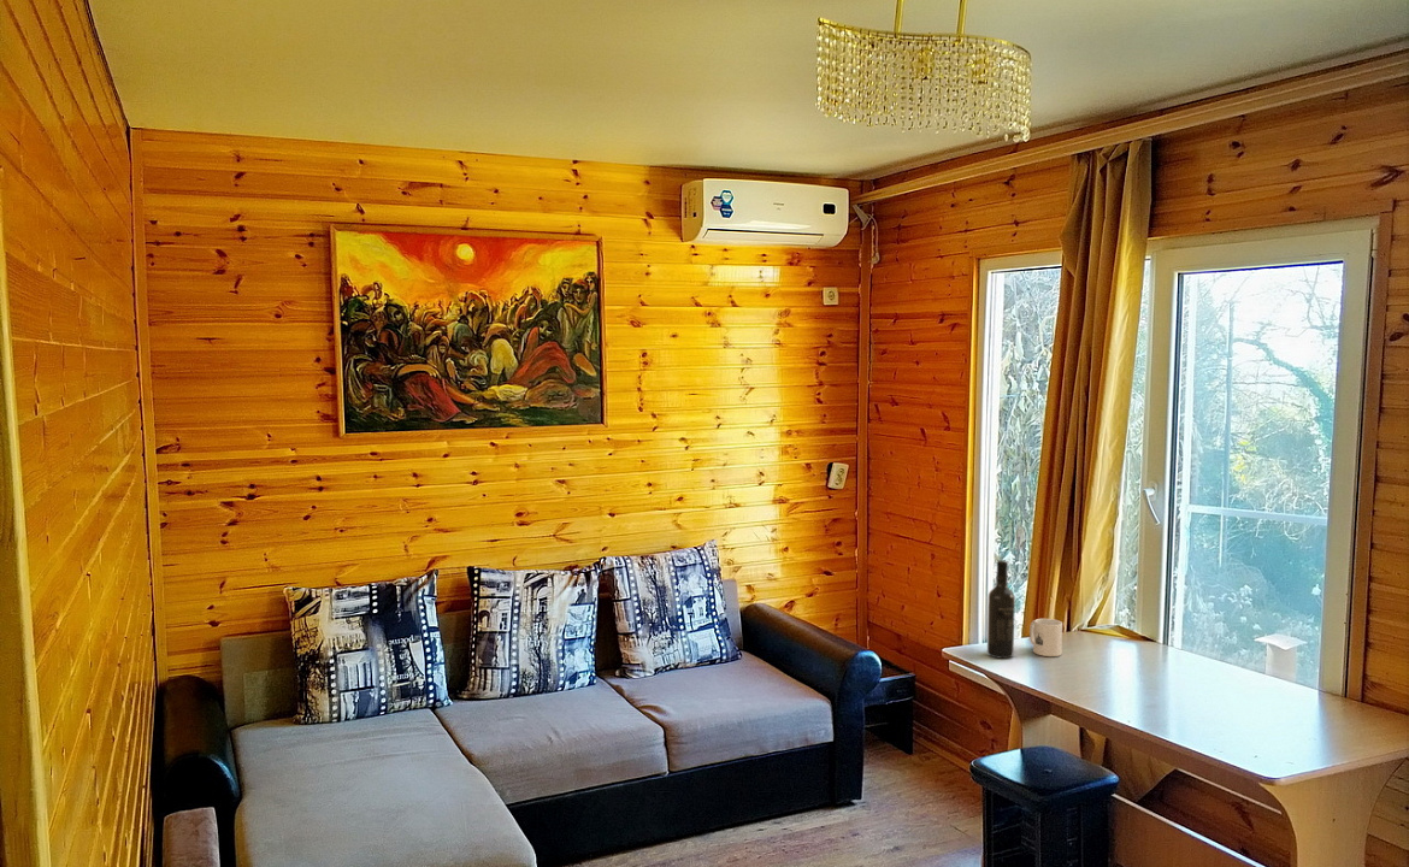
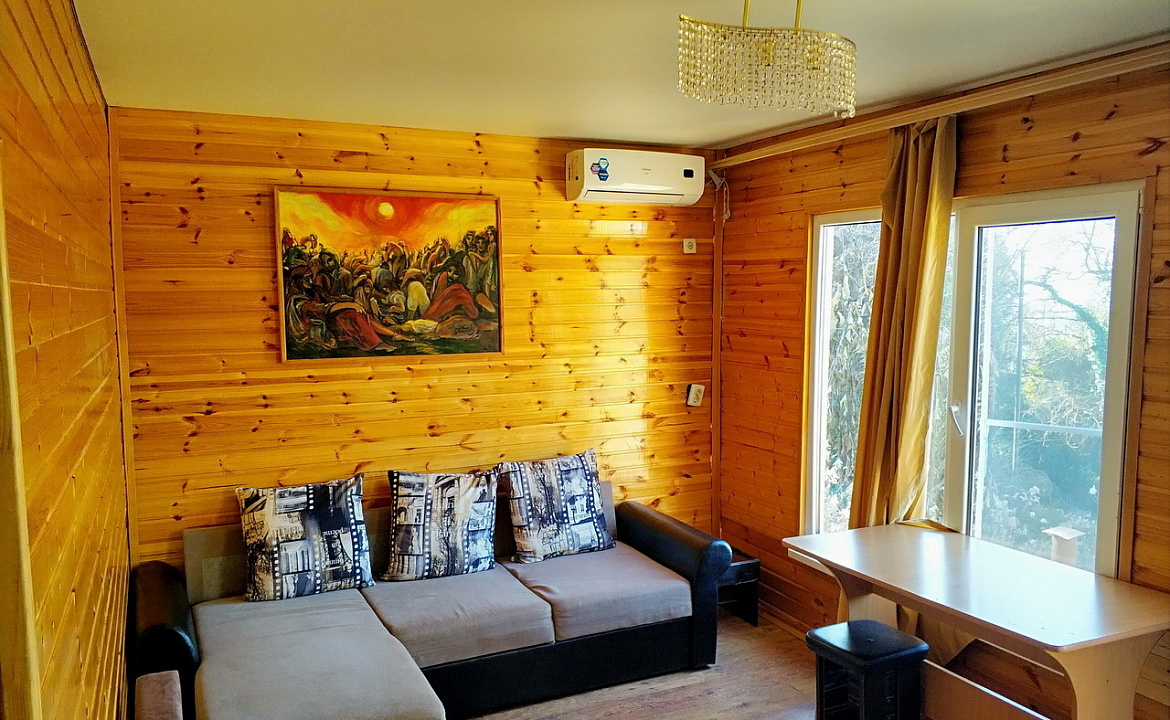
- wine bottle (1001, 608)
- mug (1043, 635)
